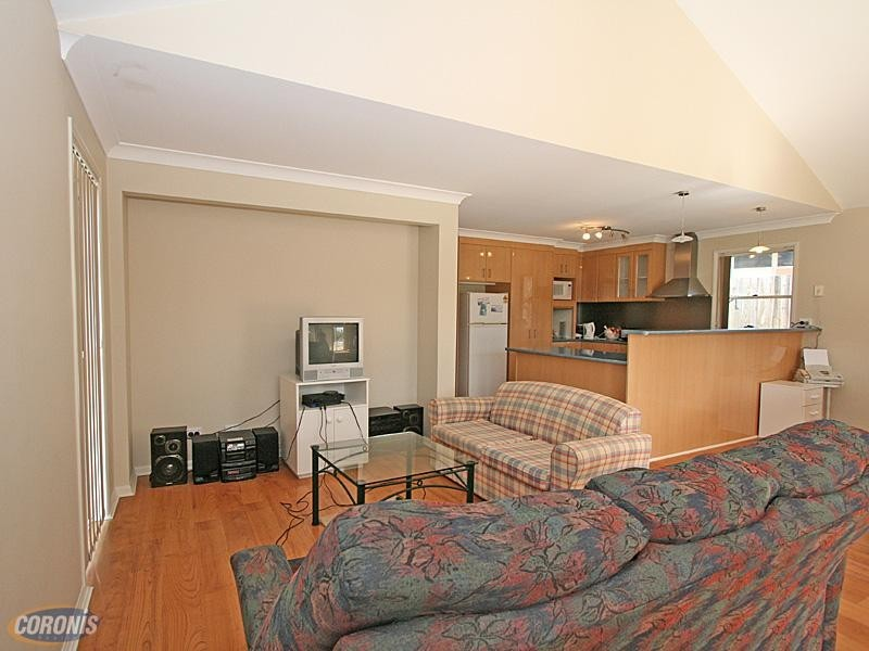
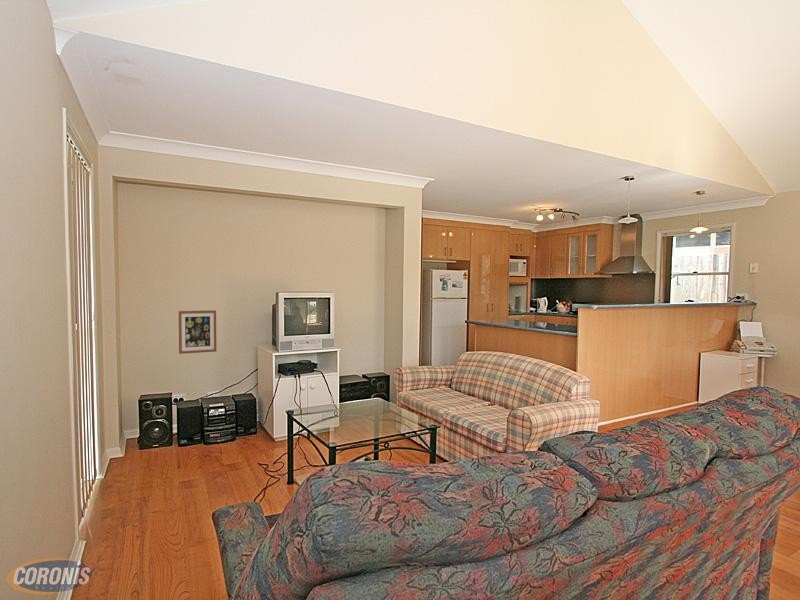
+ wall art (197, 331)
